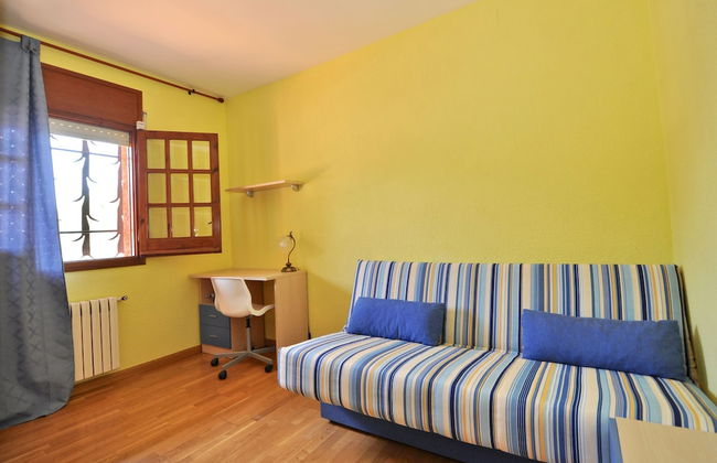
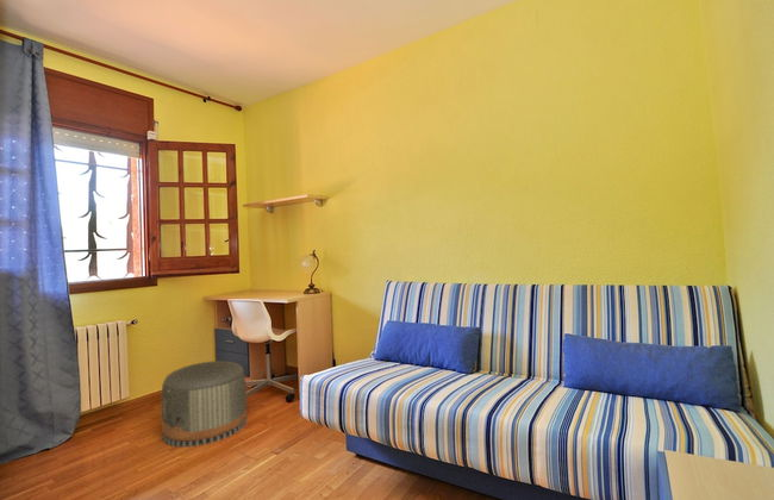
+ pouf (205, 396)
